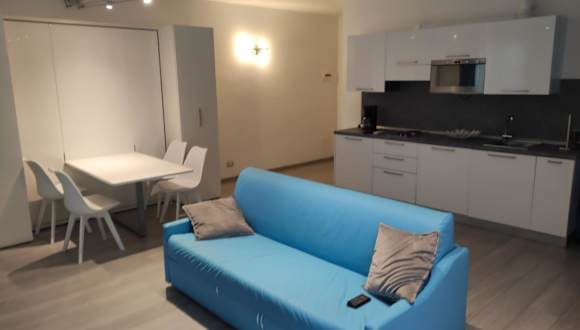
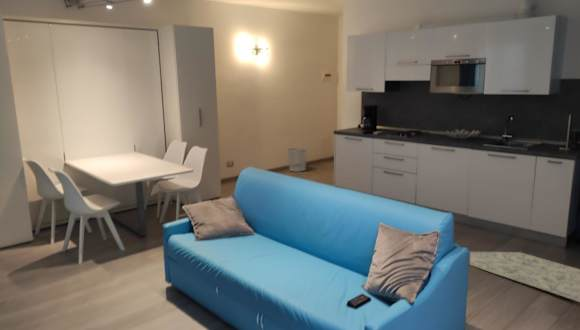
+ waste bin (297, 159)
+ rug (513, 263)
